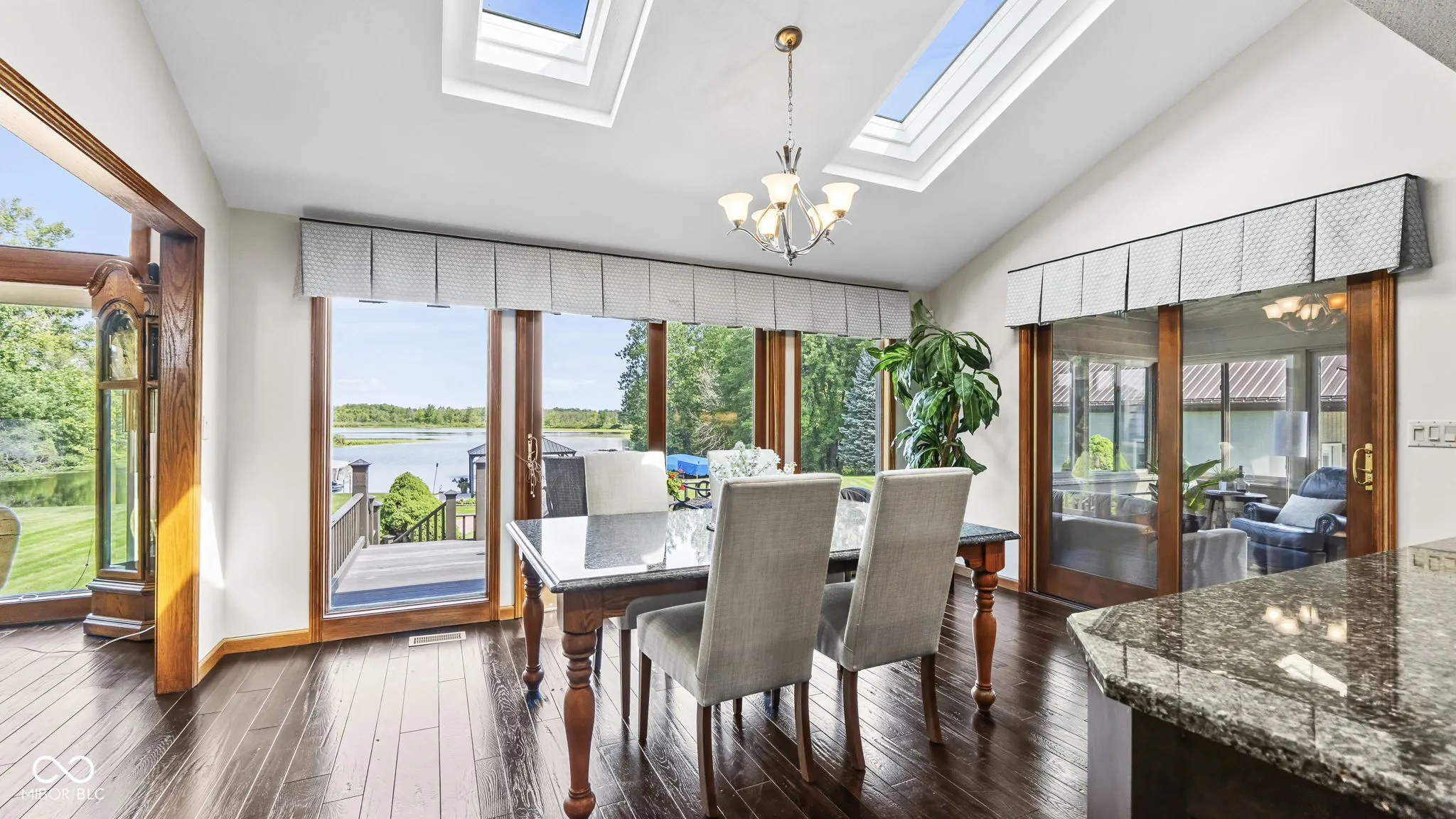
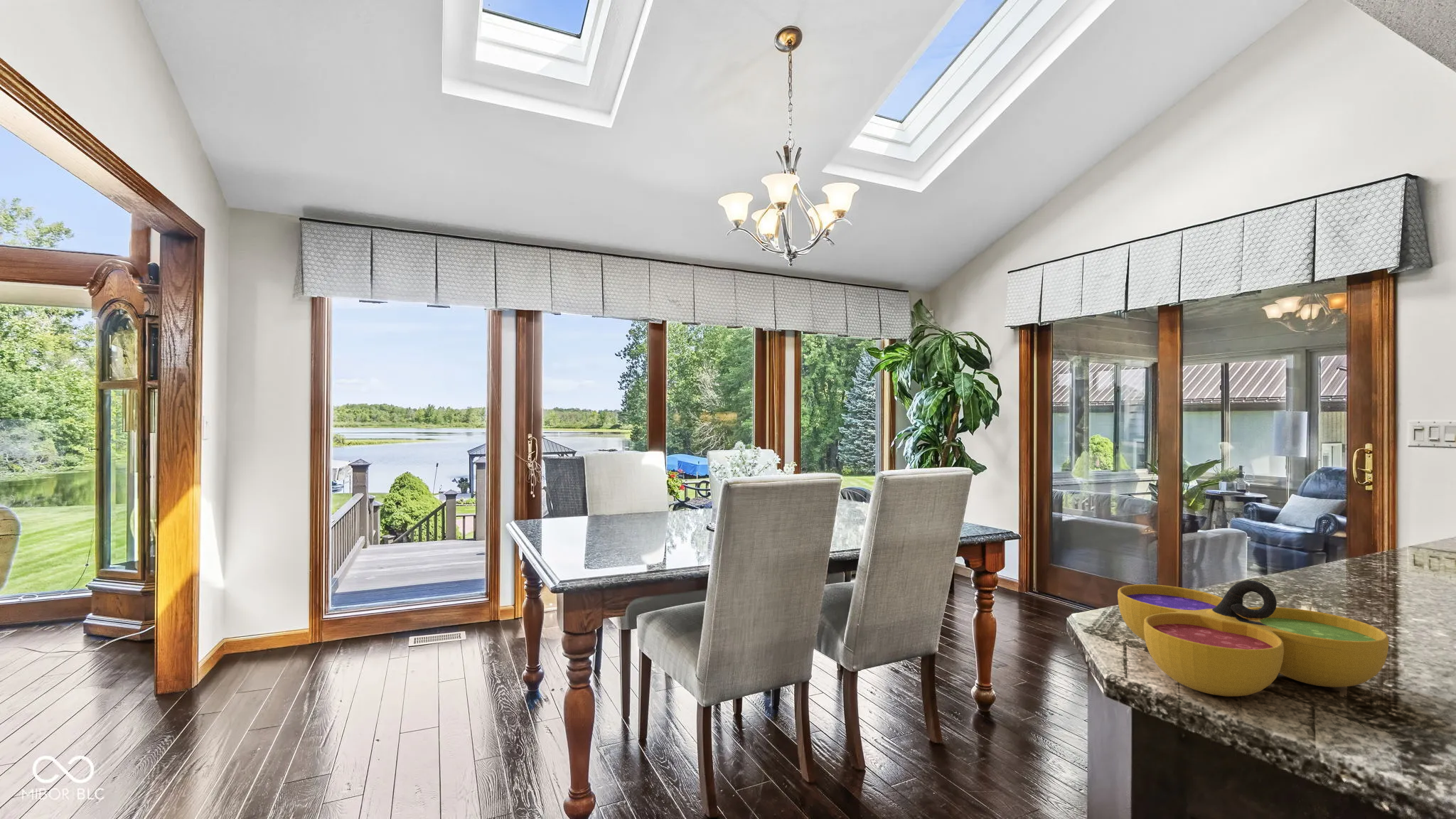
+ decorative bowl (1224, 627)
